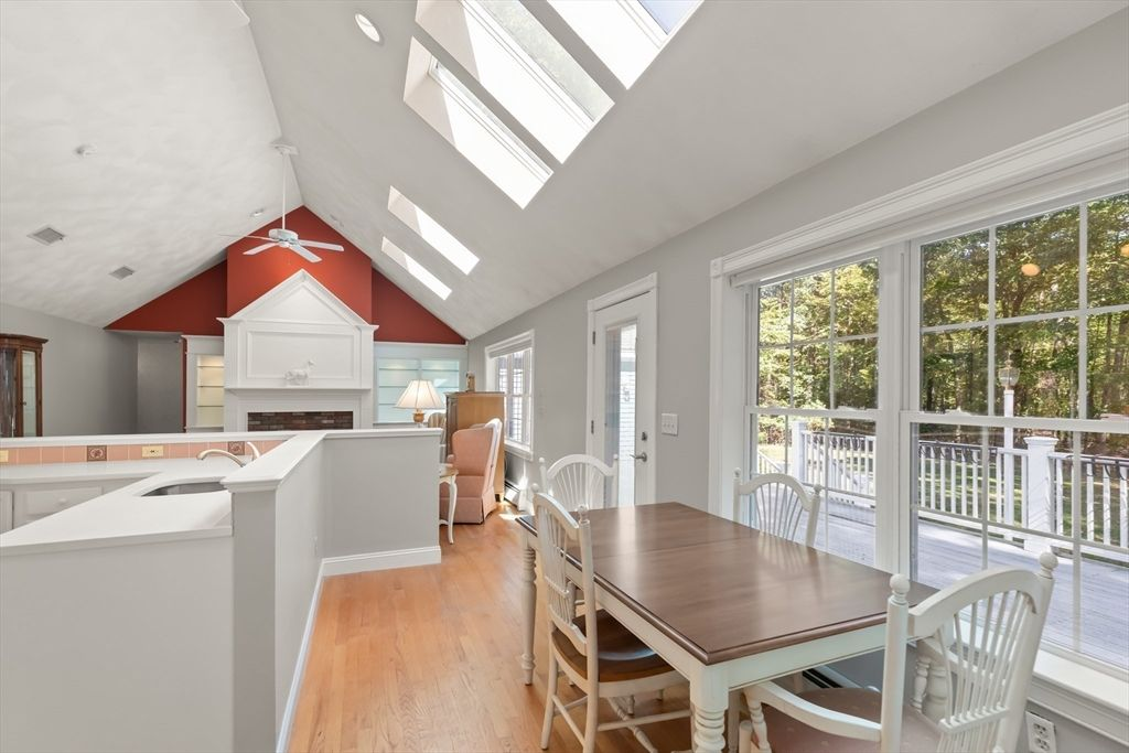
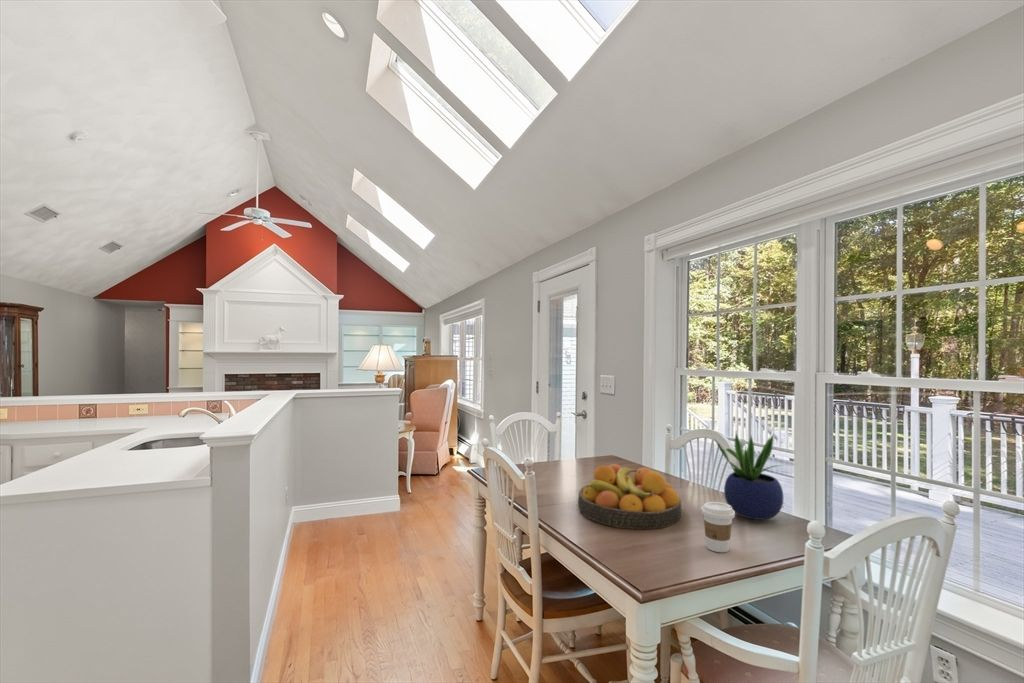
+ fruit bowl (628, 488)
+ coffee cup (717, 526)
+ potted plant (748, 472)
